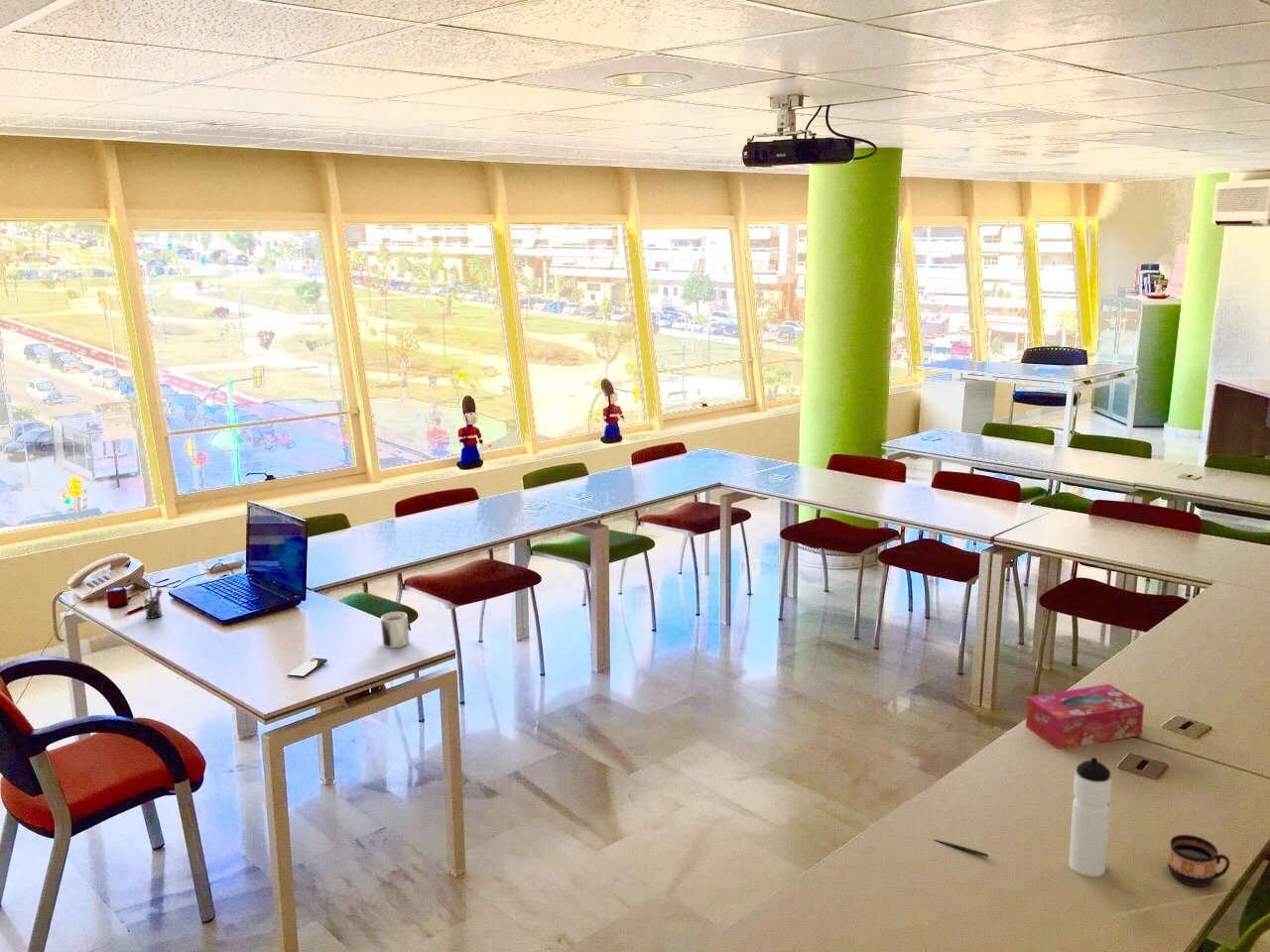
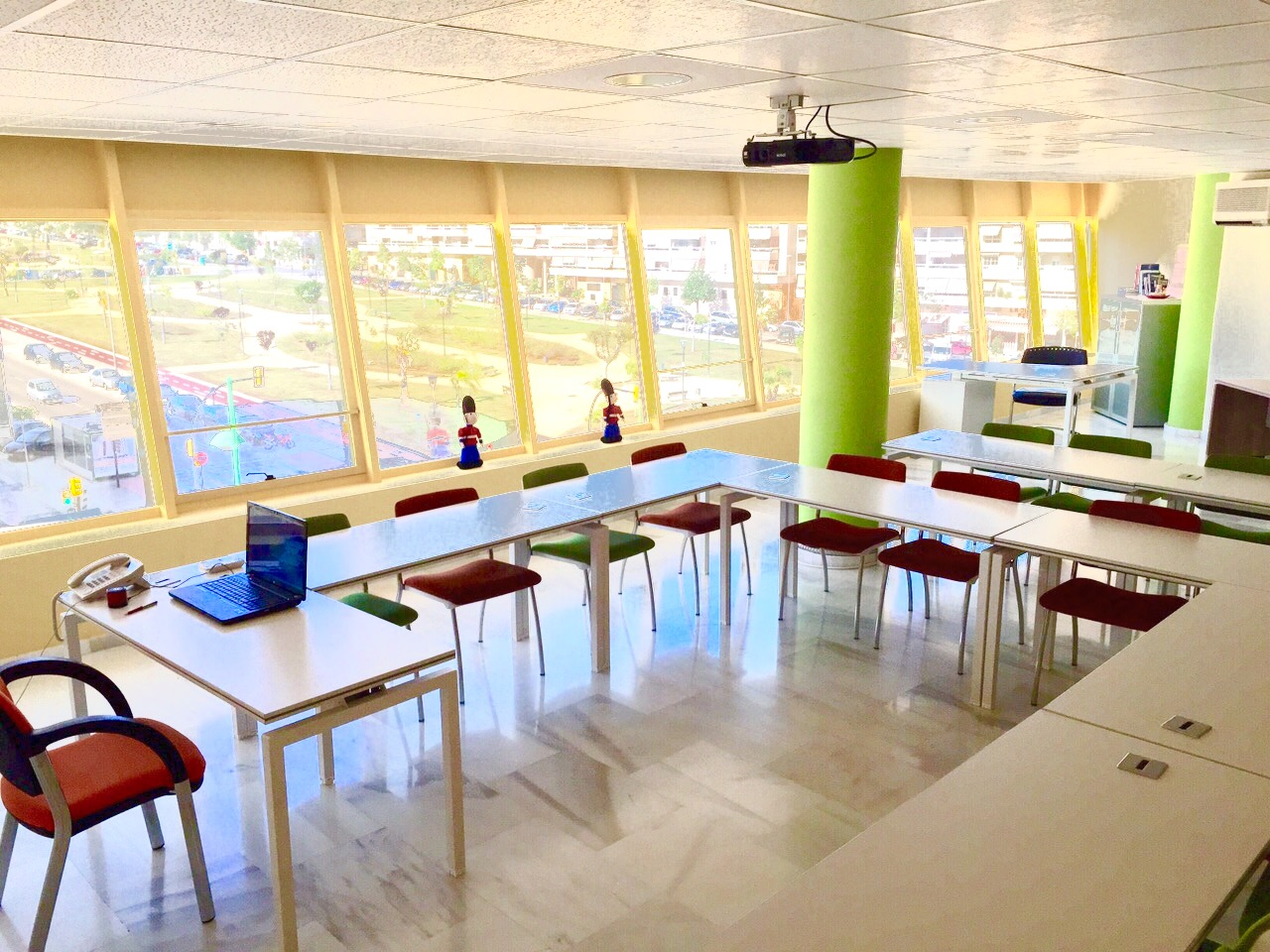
- smartphone (308, 667)
- pen holder (153, 600)
- pen (959, 847)
- tissue box (1083, 715)
- mug (395, 630)
- water bottle (1090, 813)
- cup (1194, 863)
